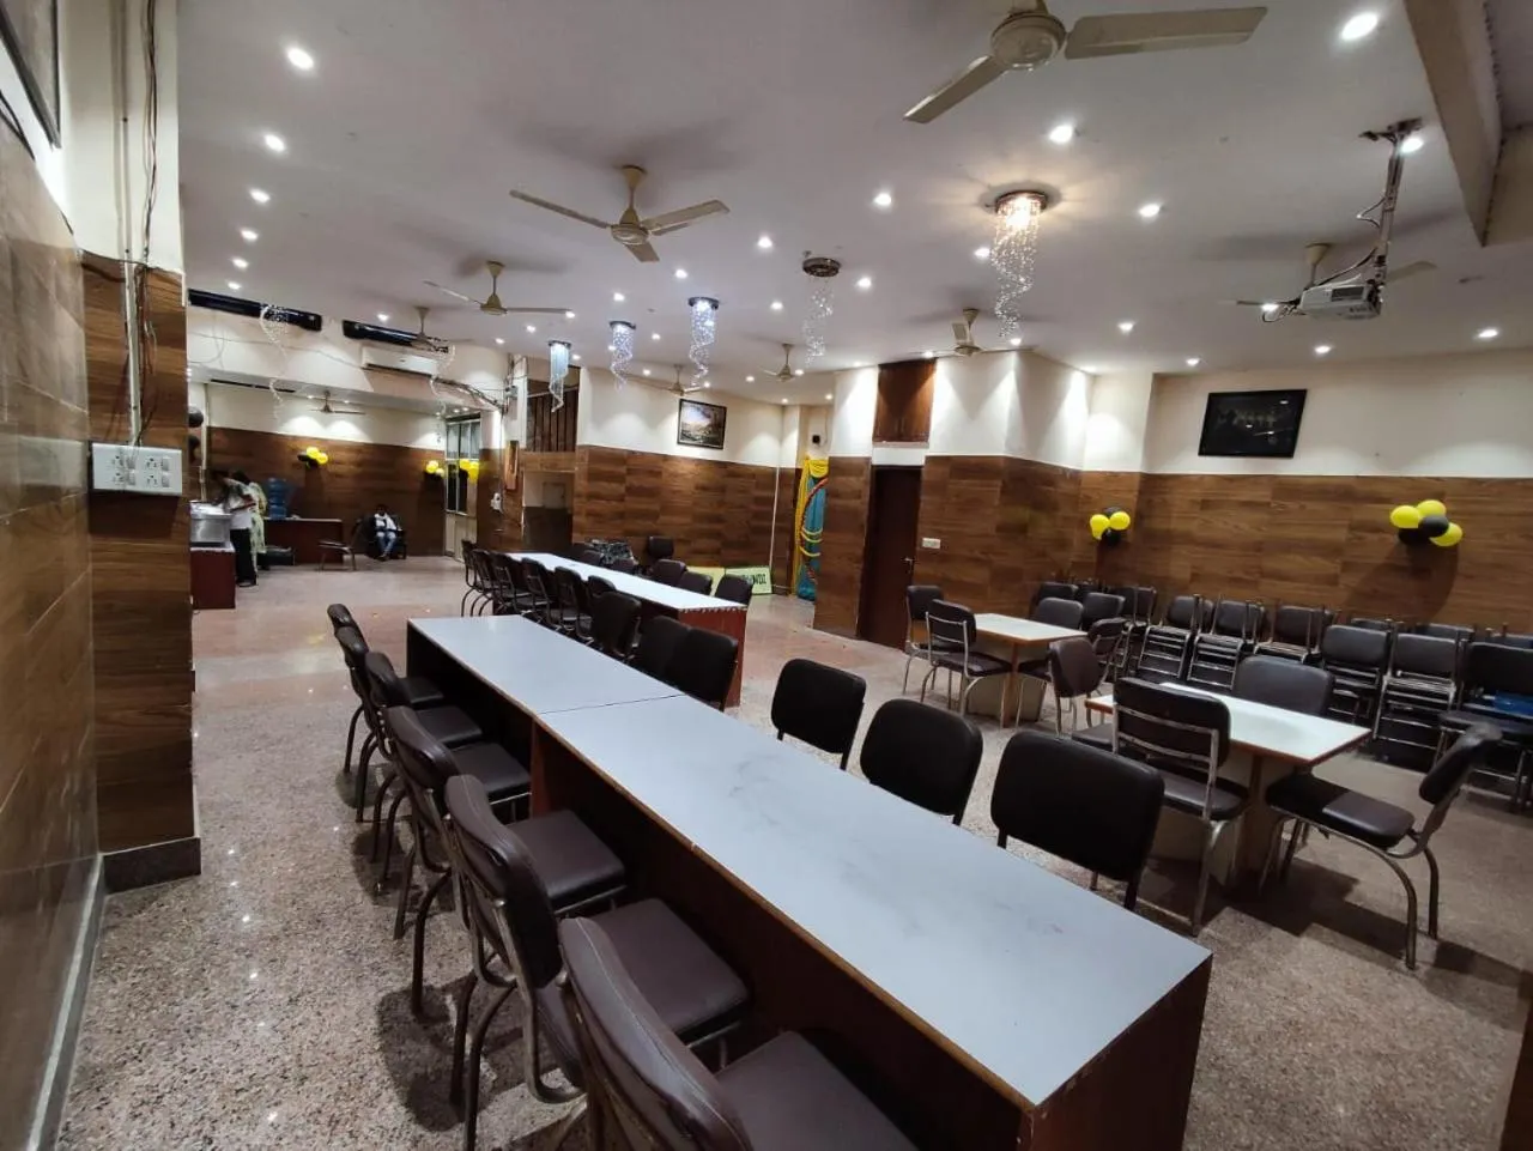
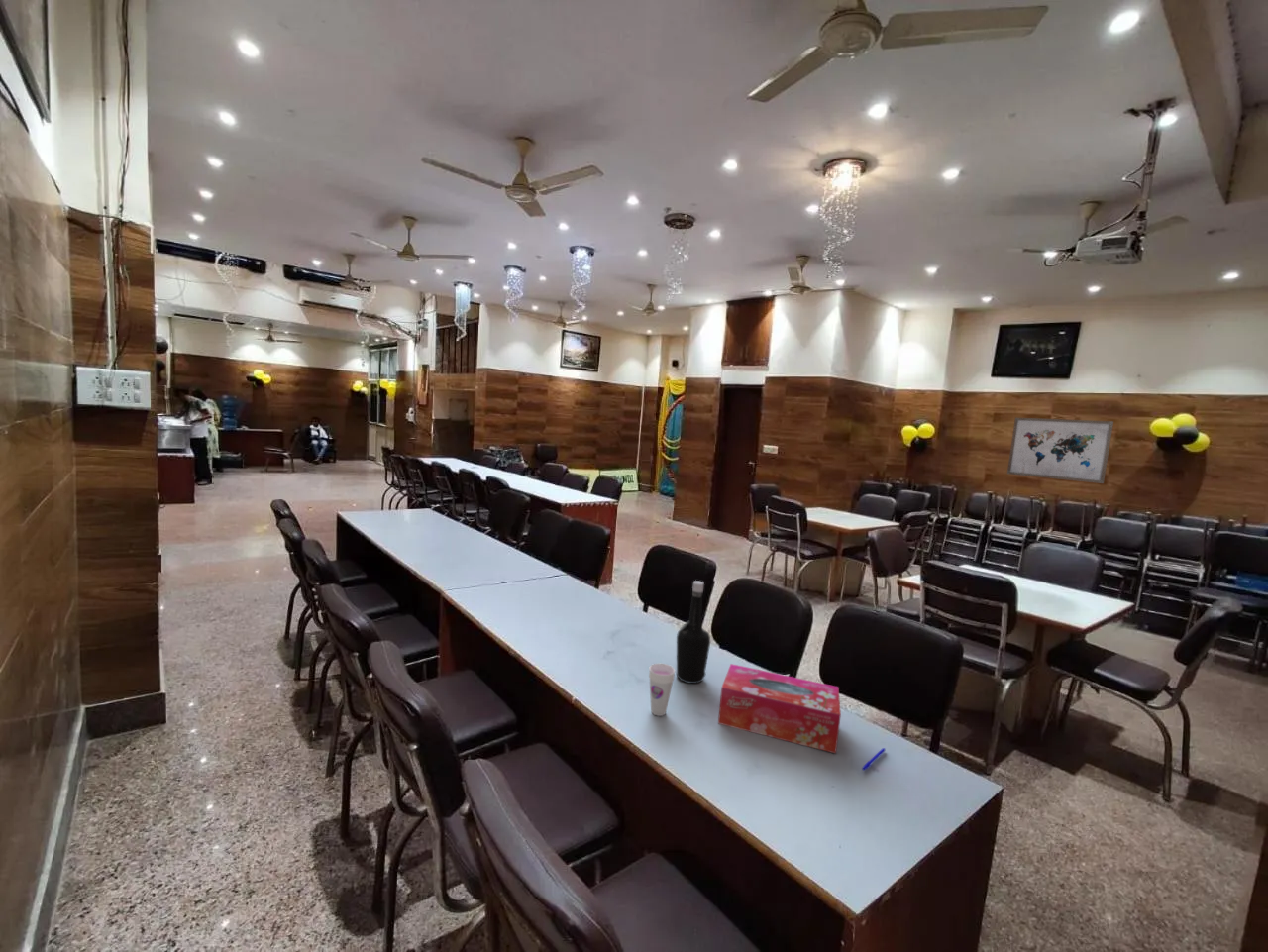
+ pen (874, 758)
+ tissue box (779, 704)
+ wall art (1057, 449)
+ cup (660, 690)
+ bottle (693, 630)
